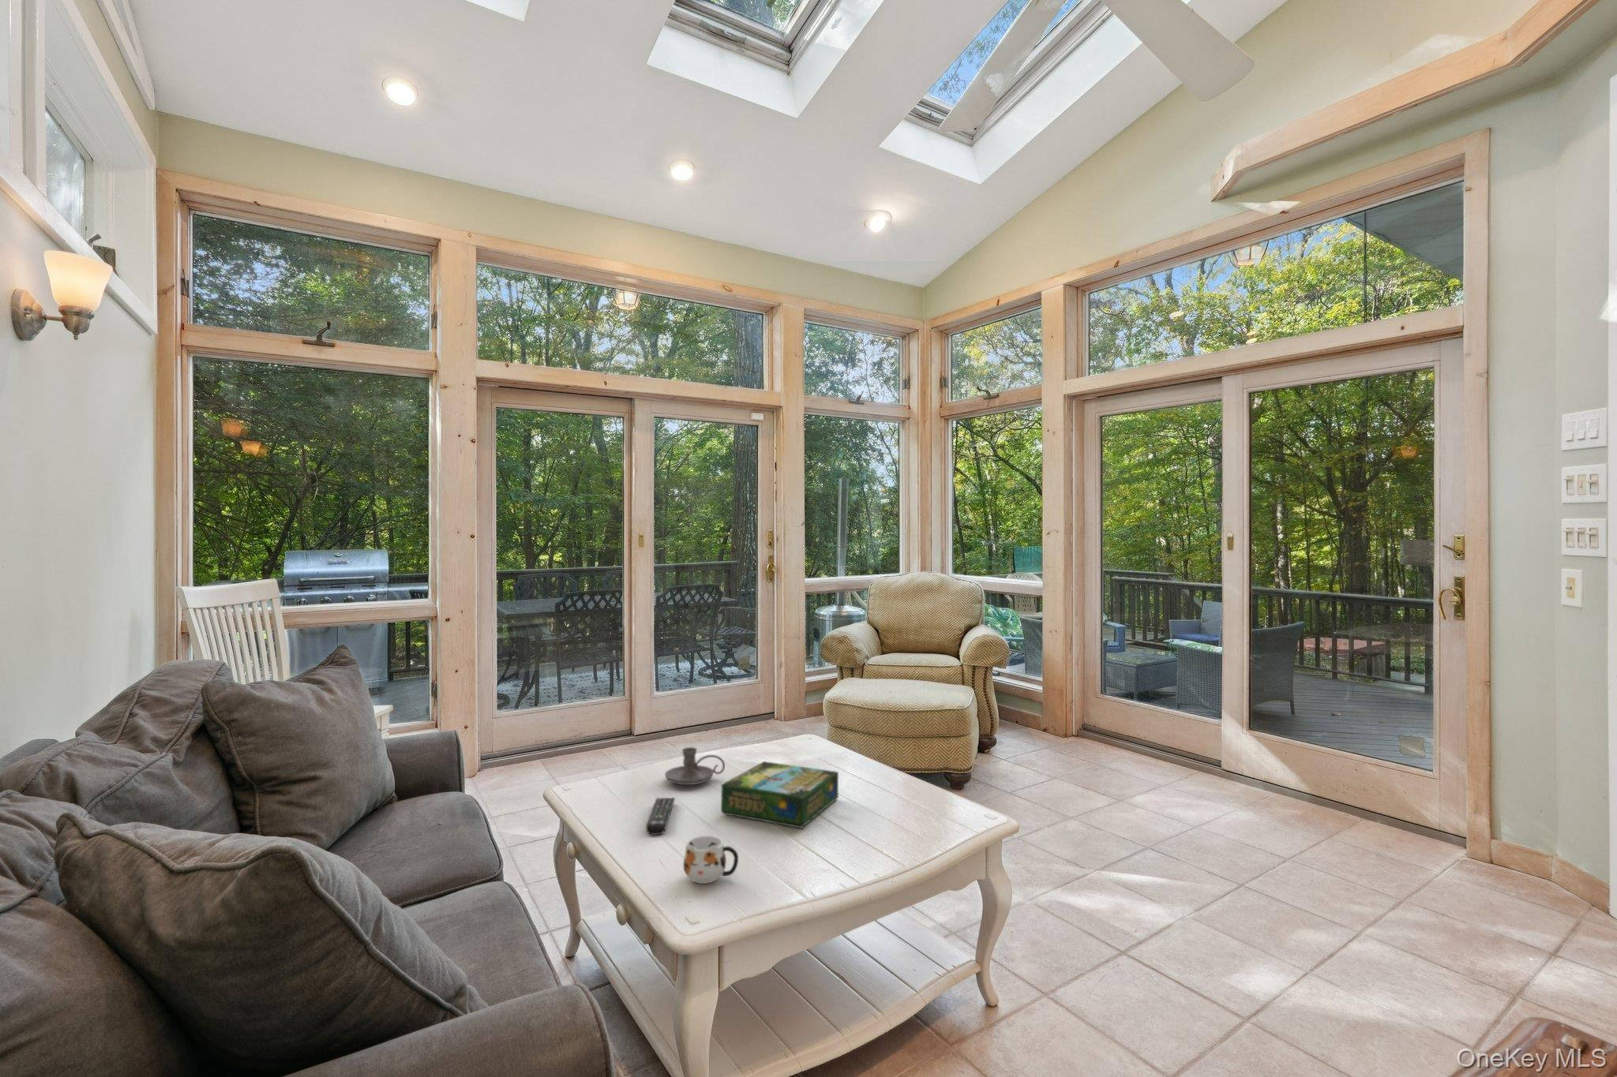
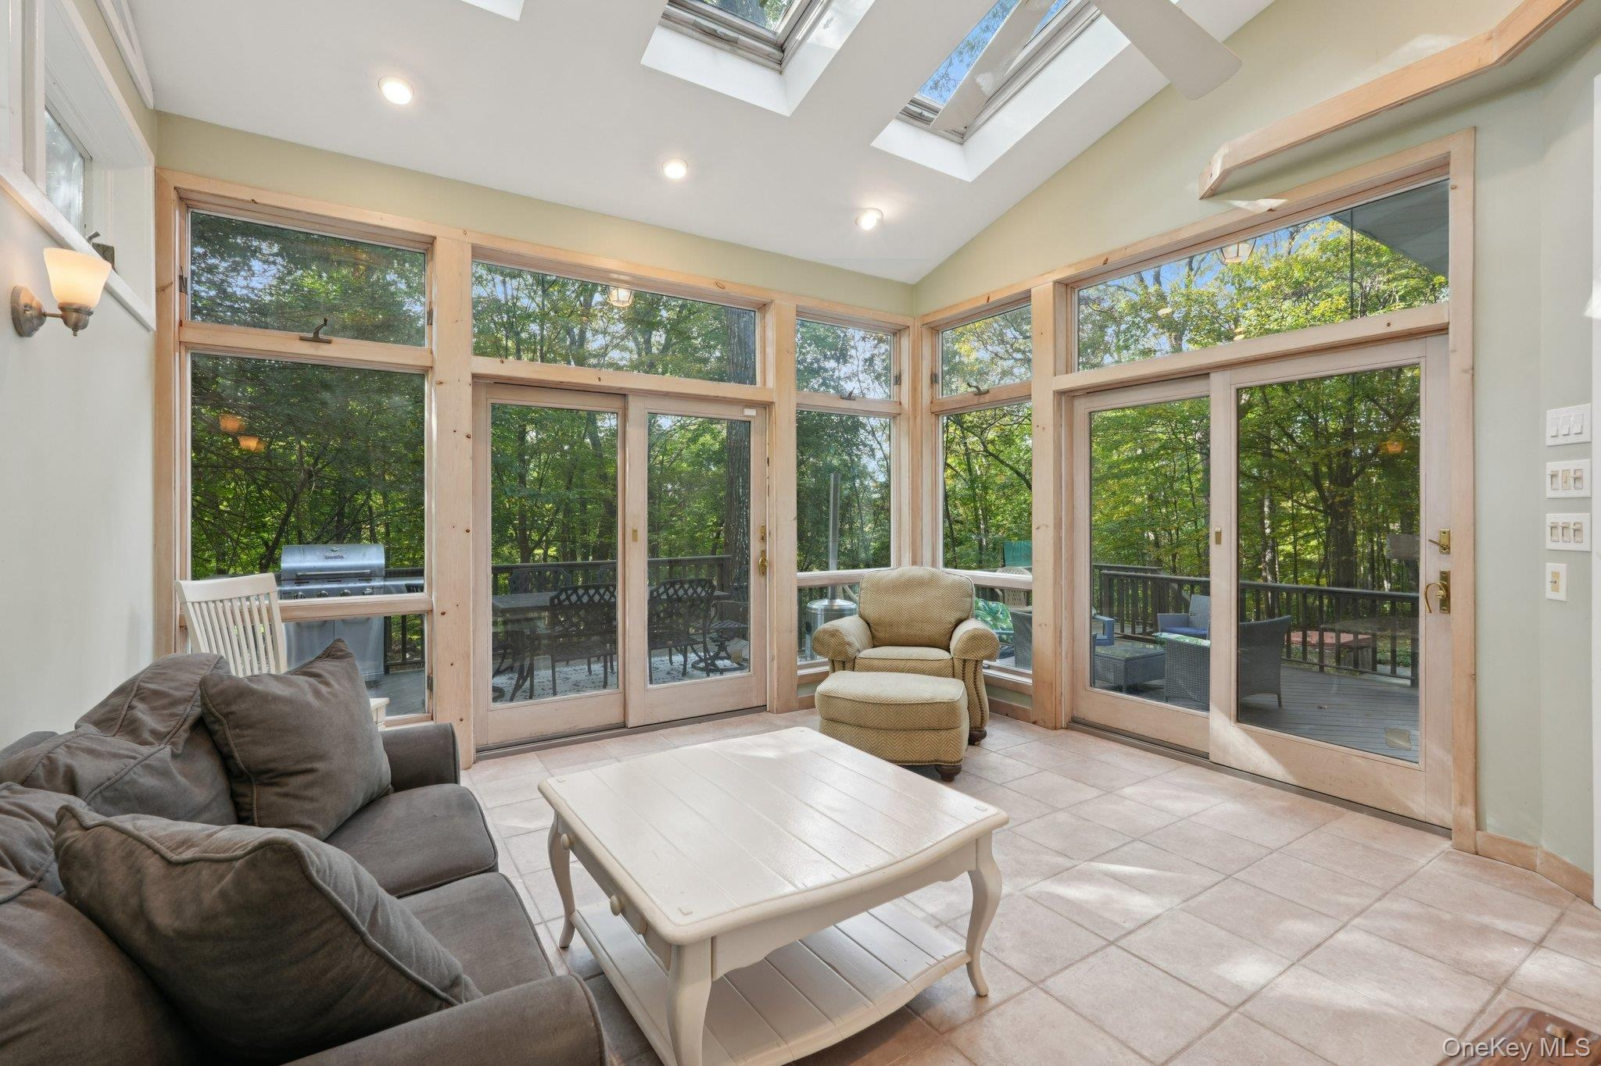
- board game (781, 791)
- candle holder (695, 764)
- mug (711, 857)
- remote control (661, 814)
